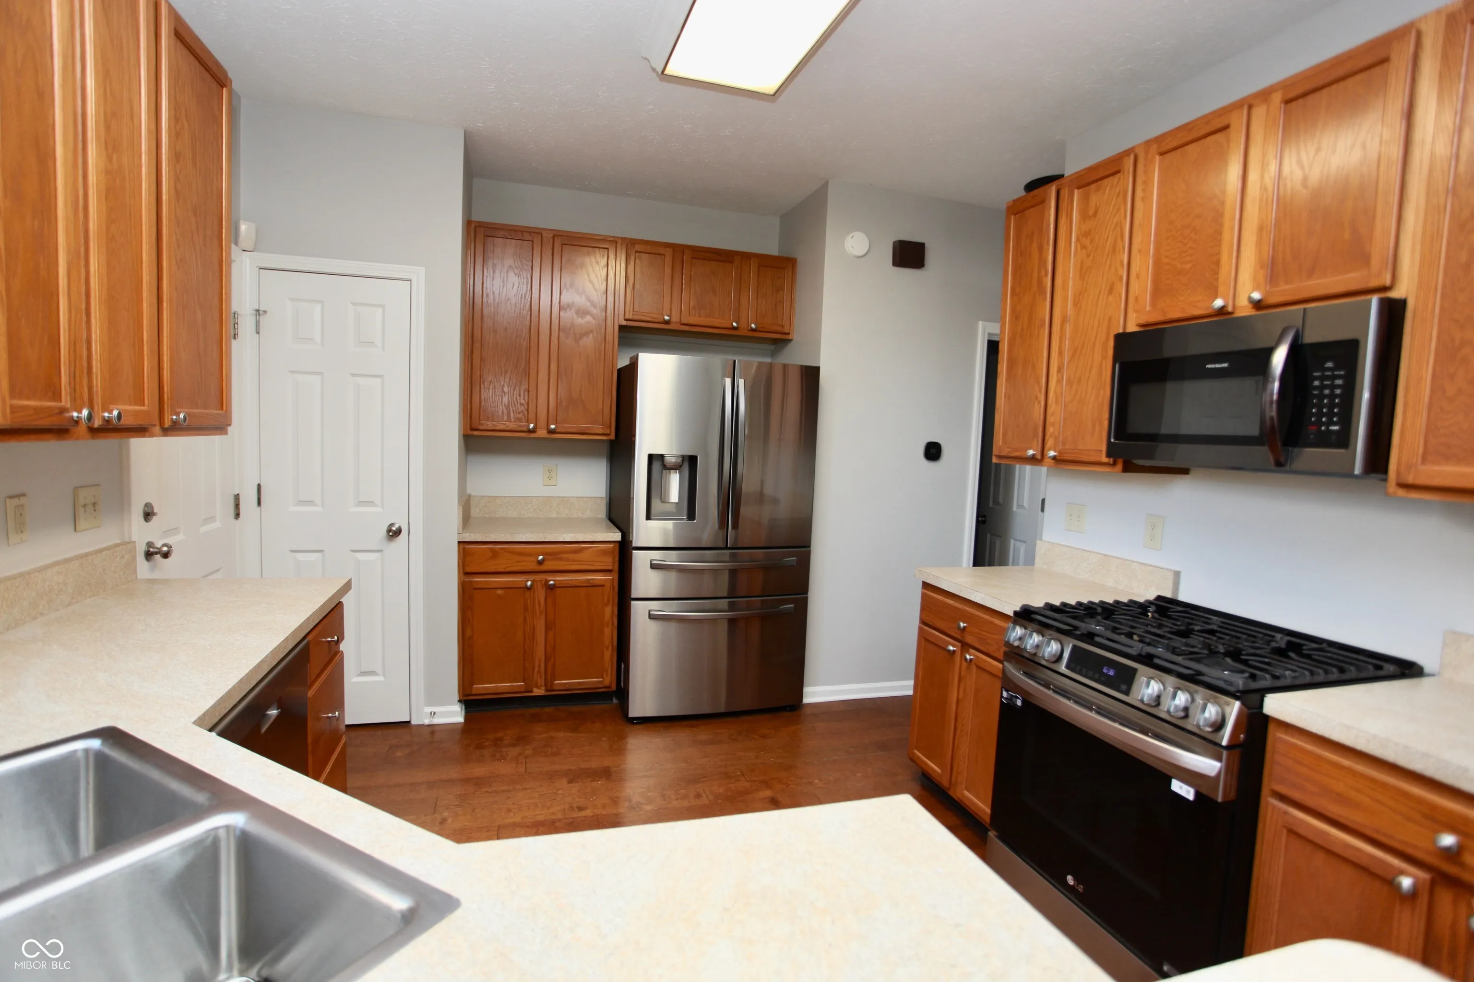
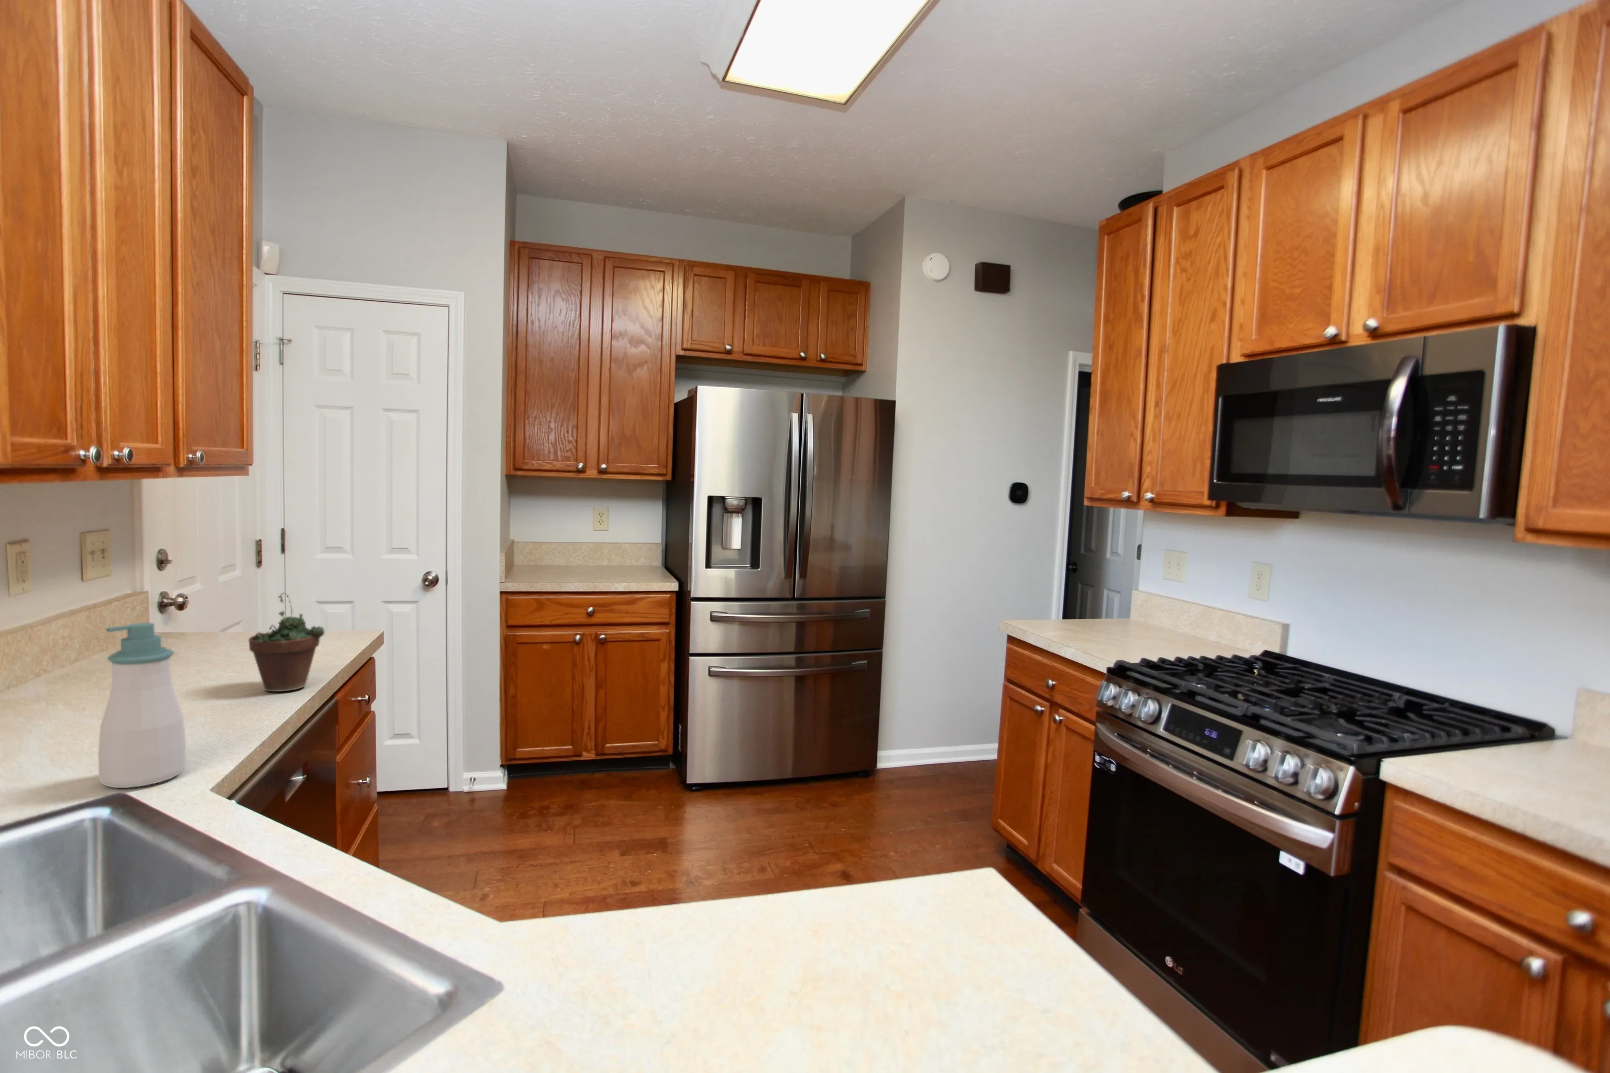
+ succulent plant (285, 641)
+ soap bottle (143, 701)
